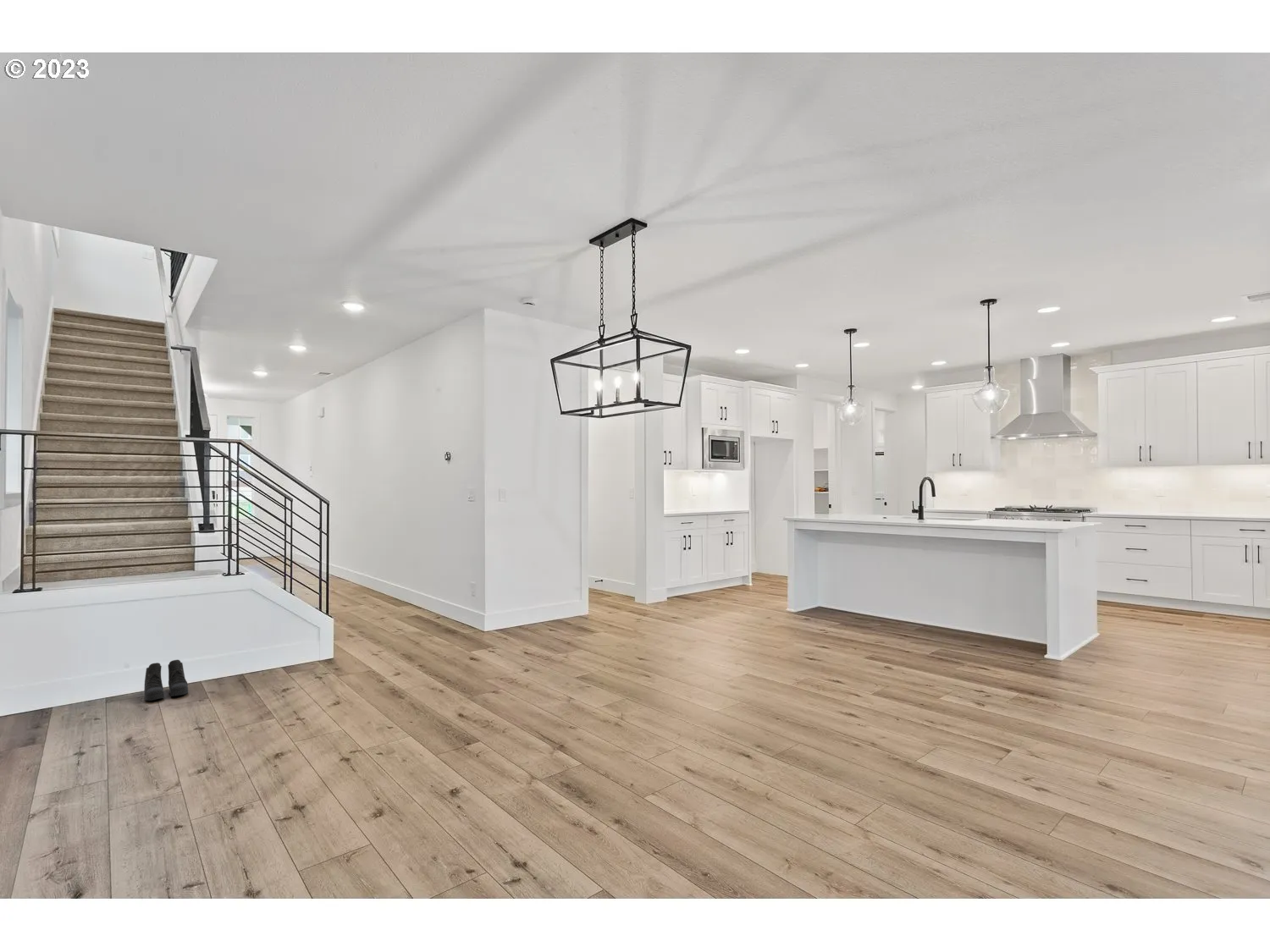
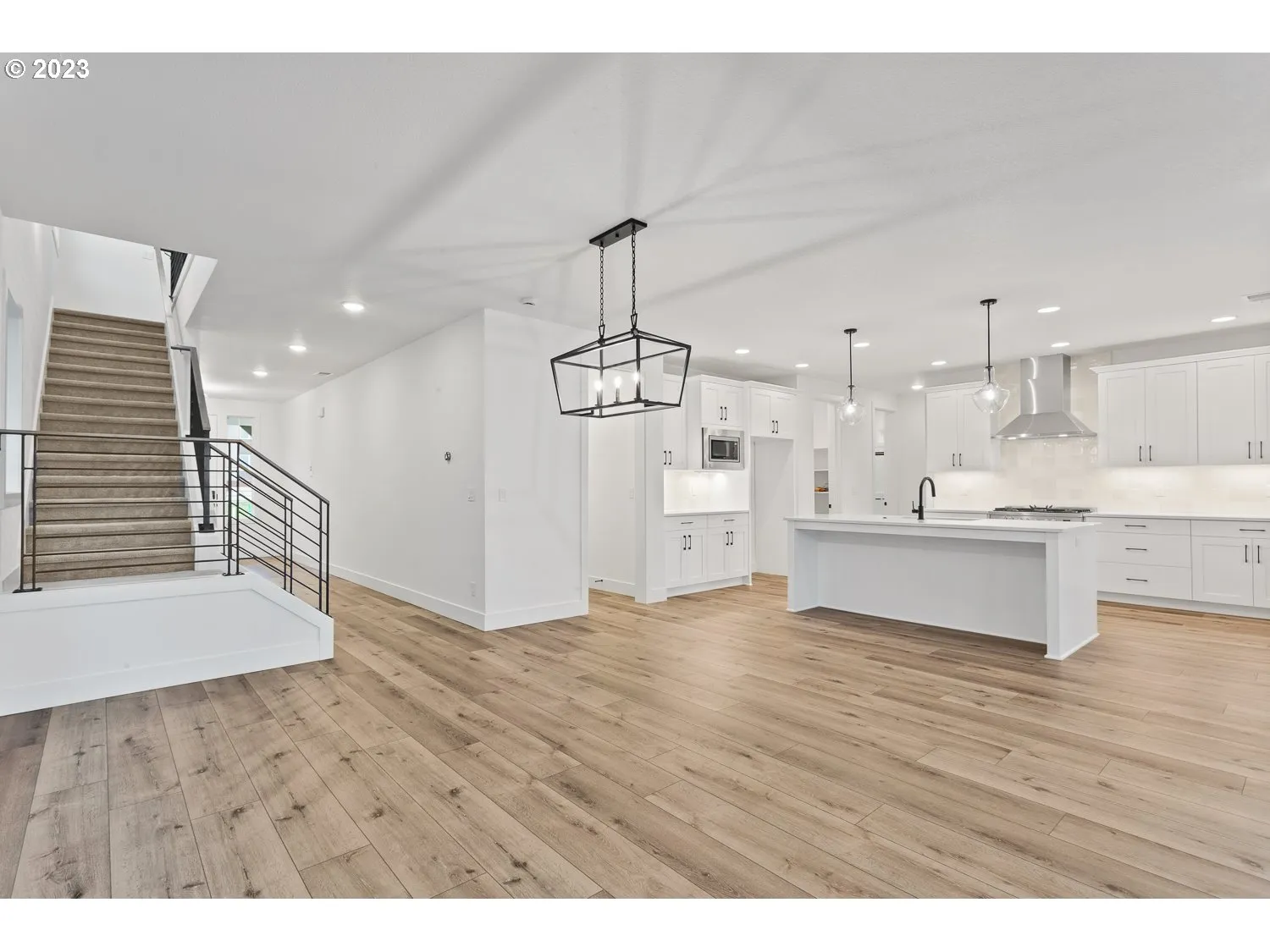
- boots (168, 678)
